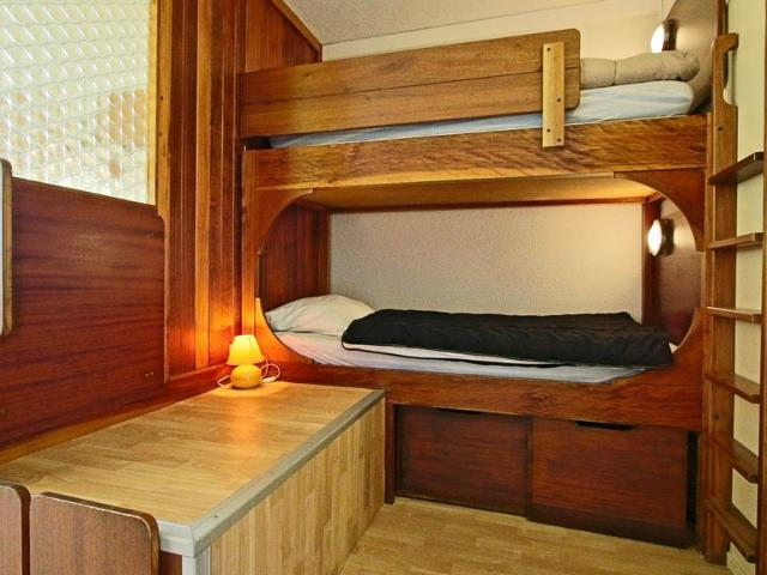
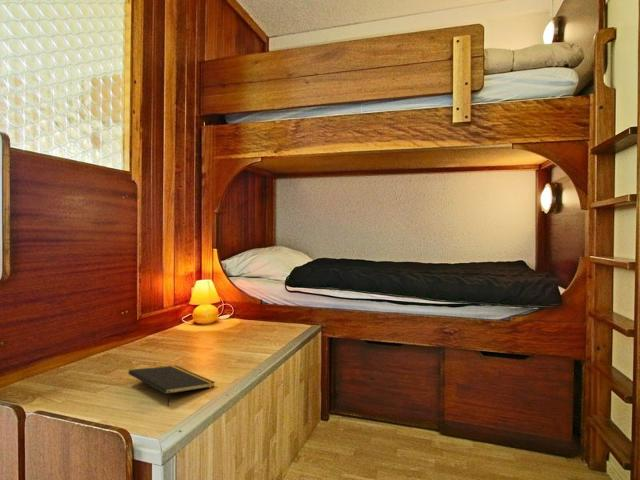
+ notepad (171, 378)
